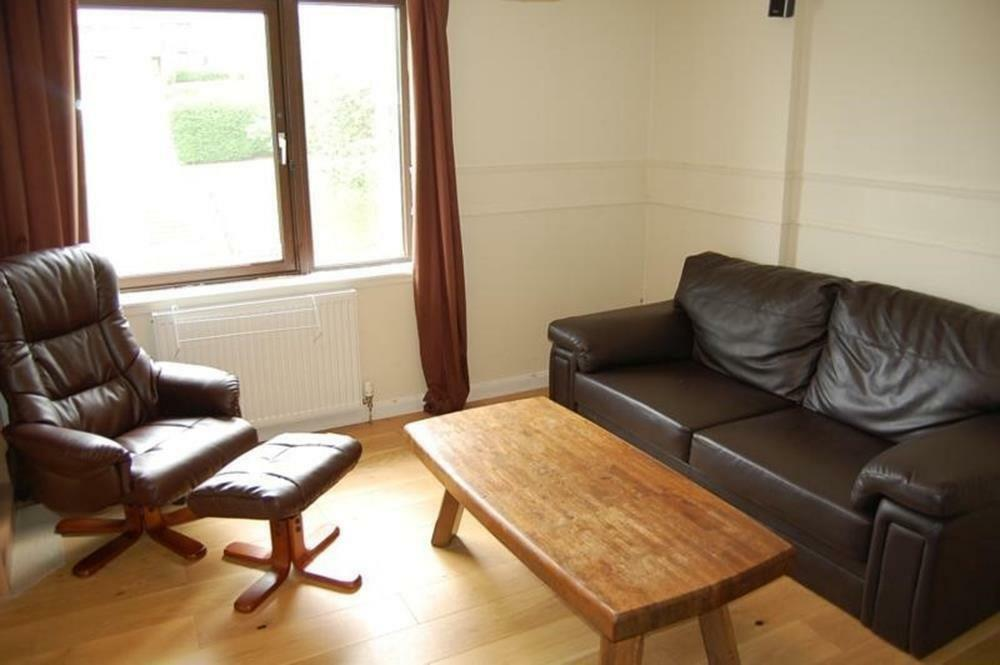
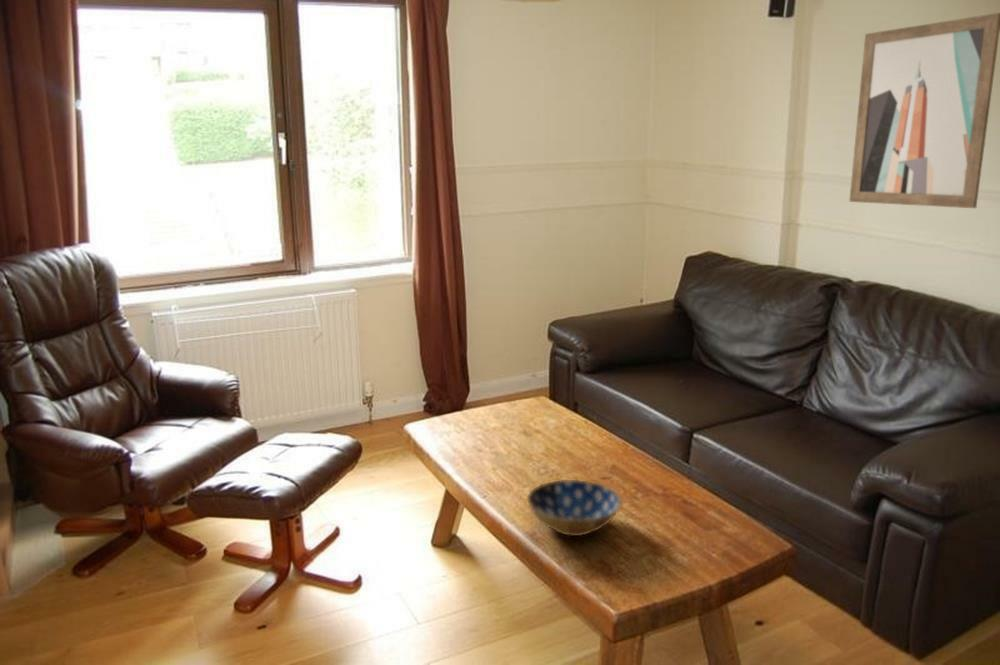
+ wall art (918, 116)
+ bowl (573, 512)
